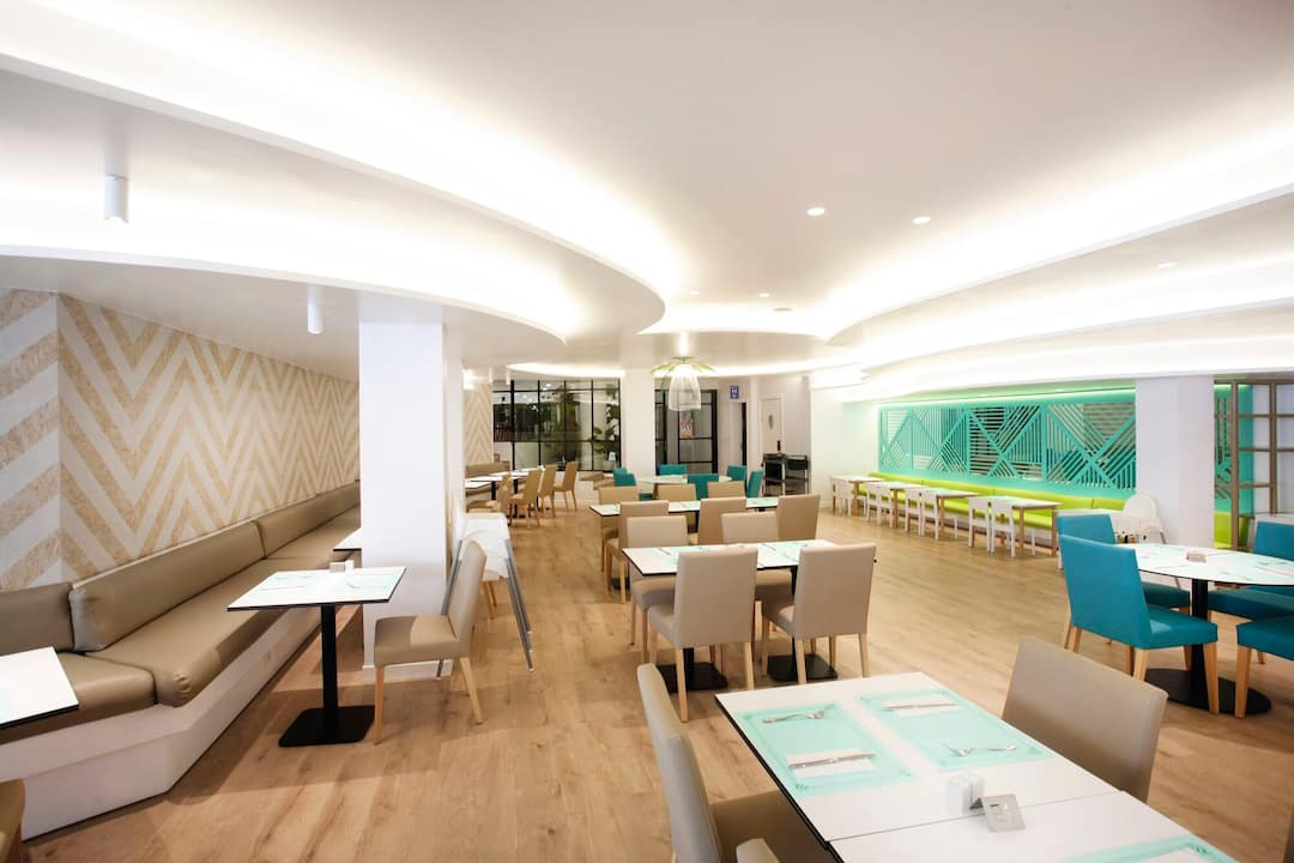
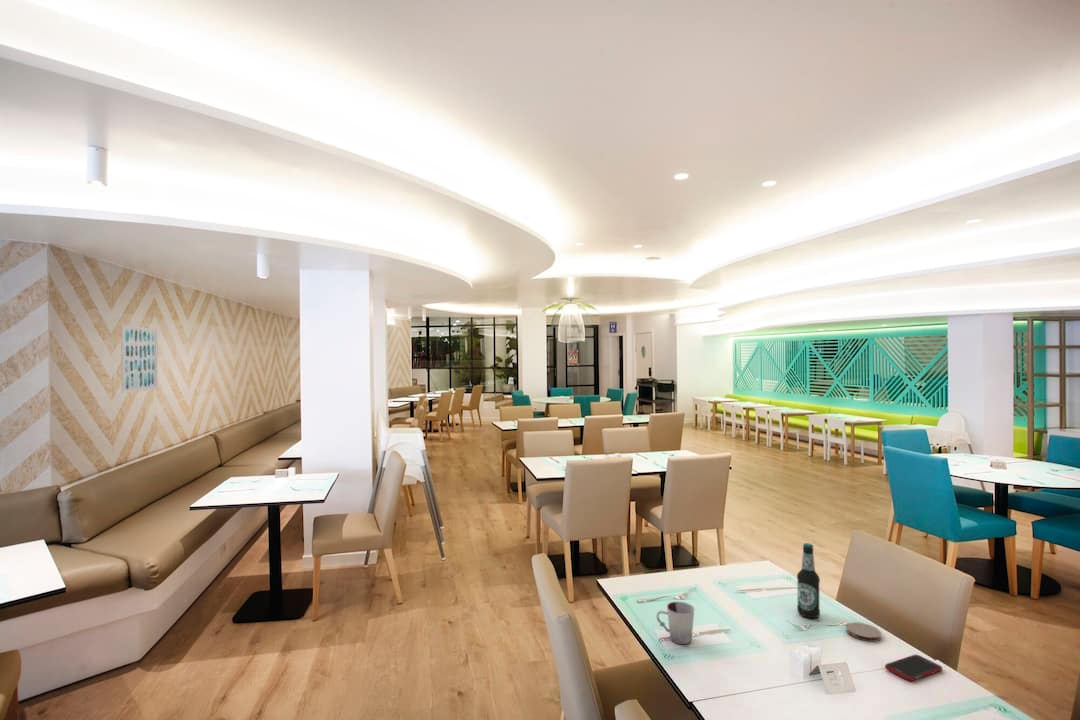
+ cell phone (913, 667)
+ cup (675, 622)
+ wall art (140, 359)
+ coaster (863, 631)
+ bottle (808, 579)
